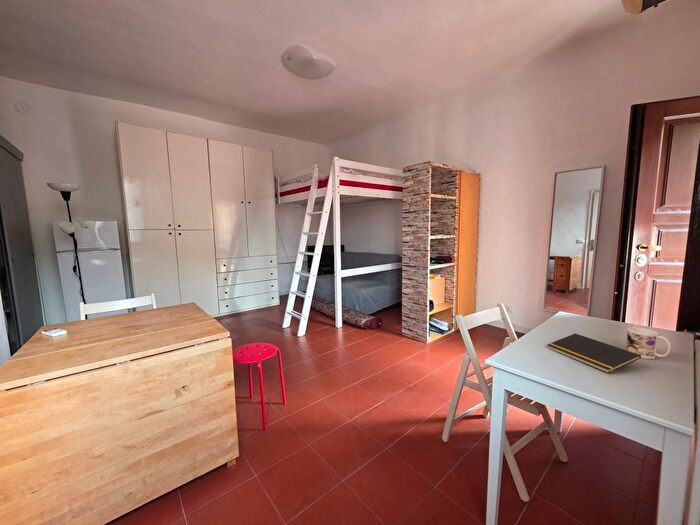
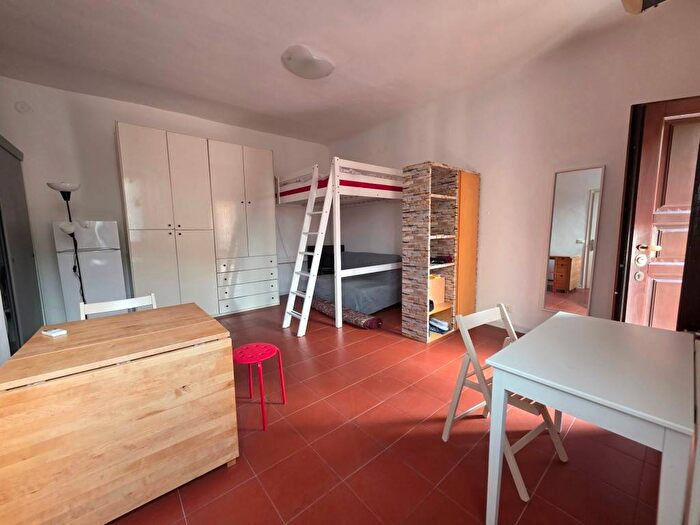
- notepad (590, 351)
- mug (647, 344)
